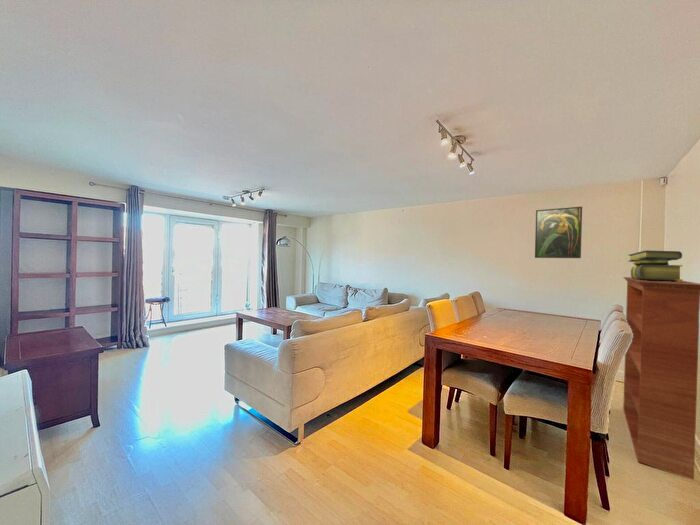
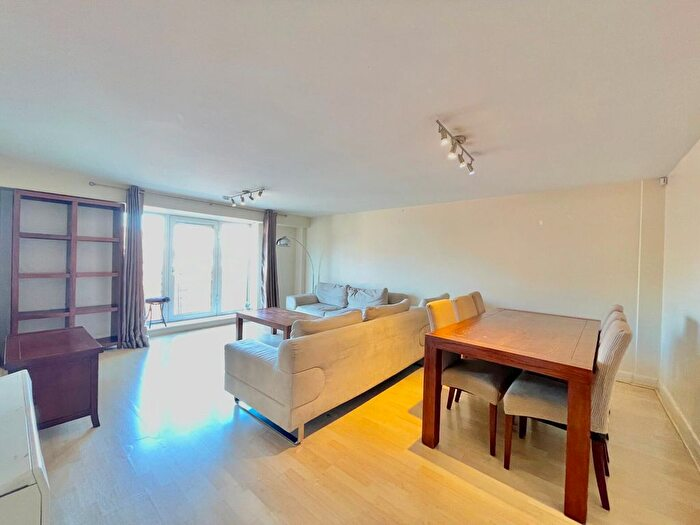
- stack of books (652, 265)
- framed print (557, 233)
- bookcase (654, 359)
